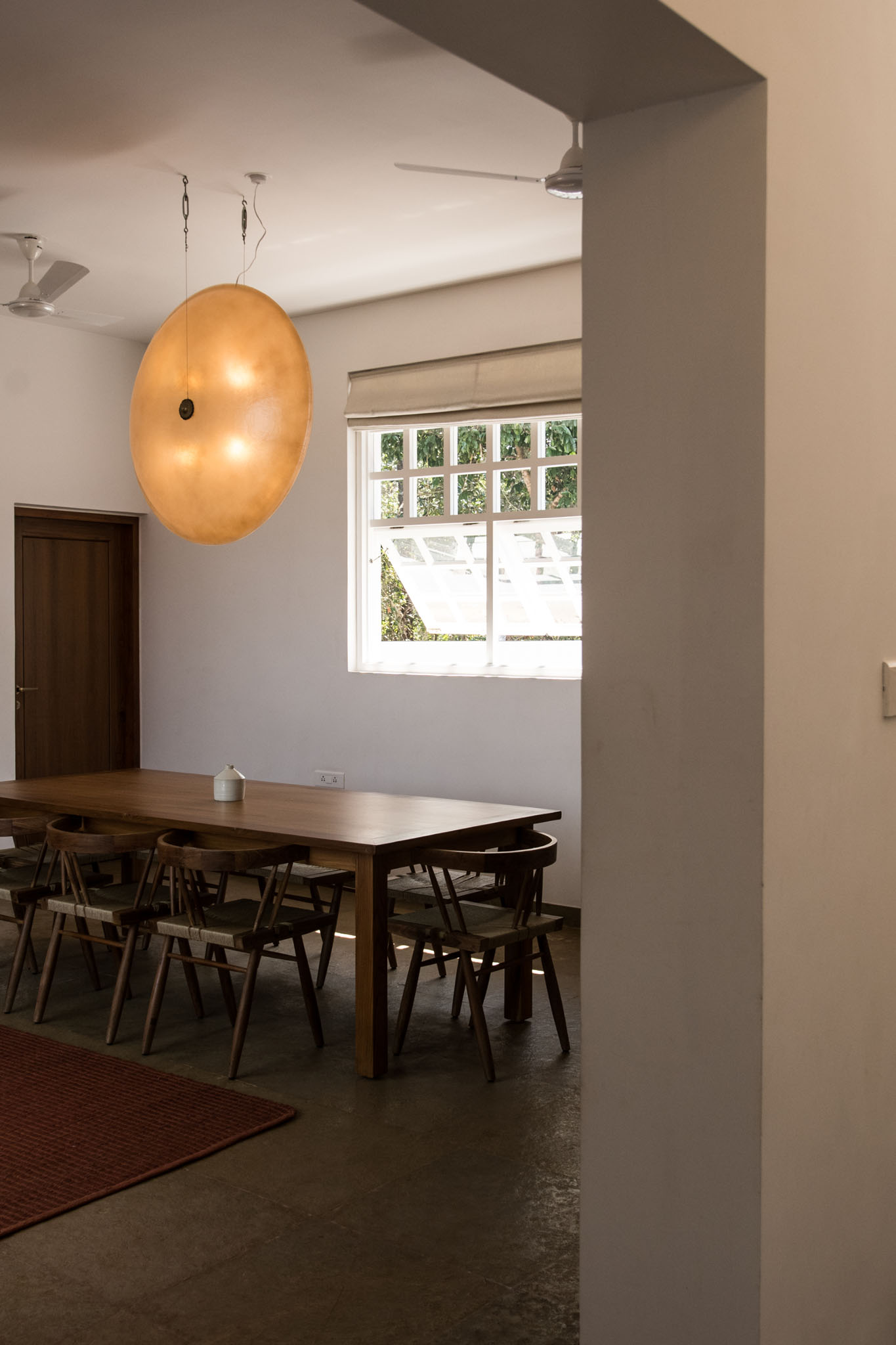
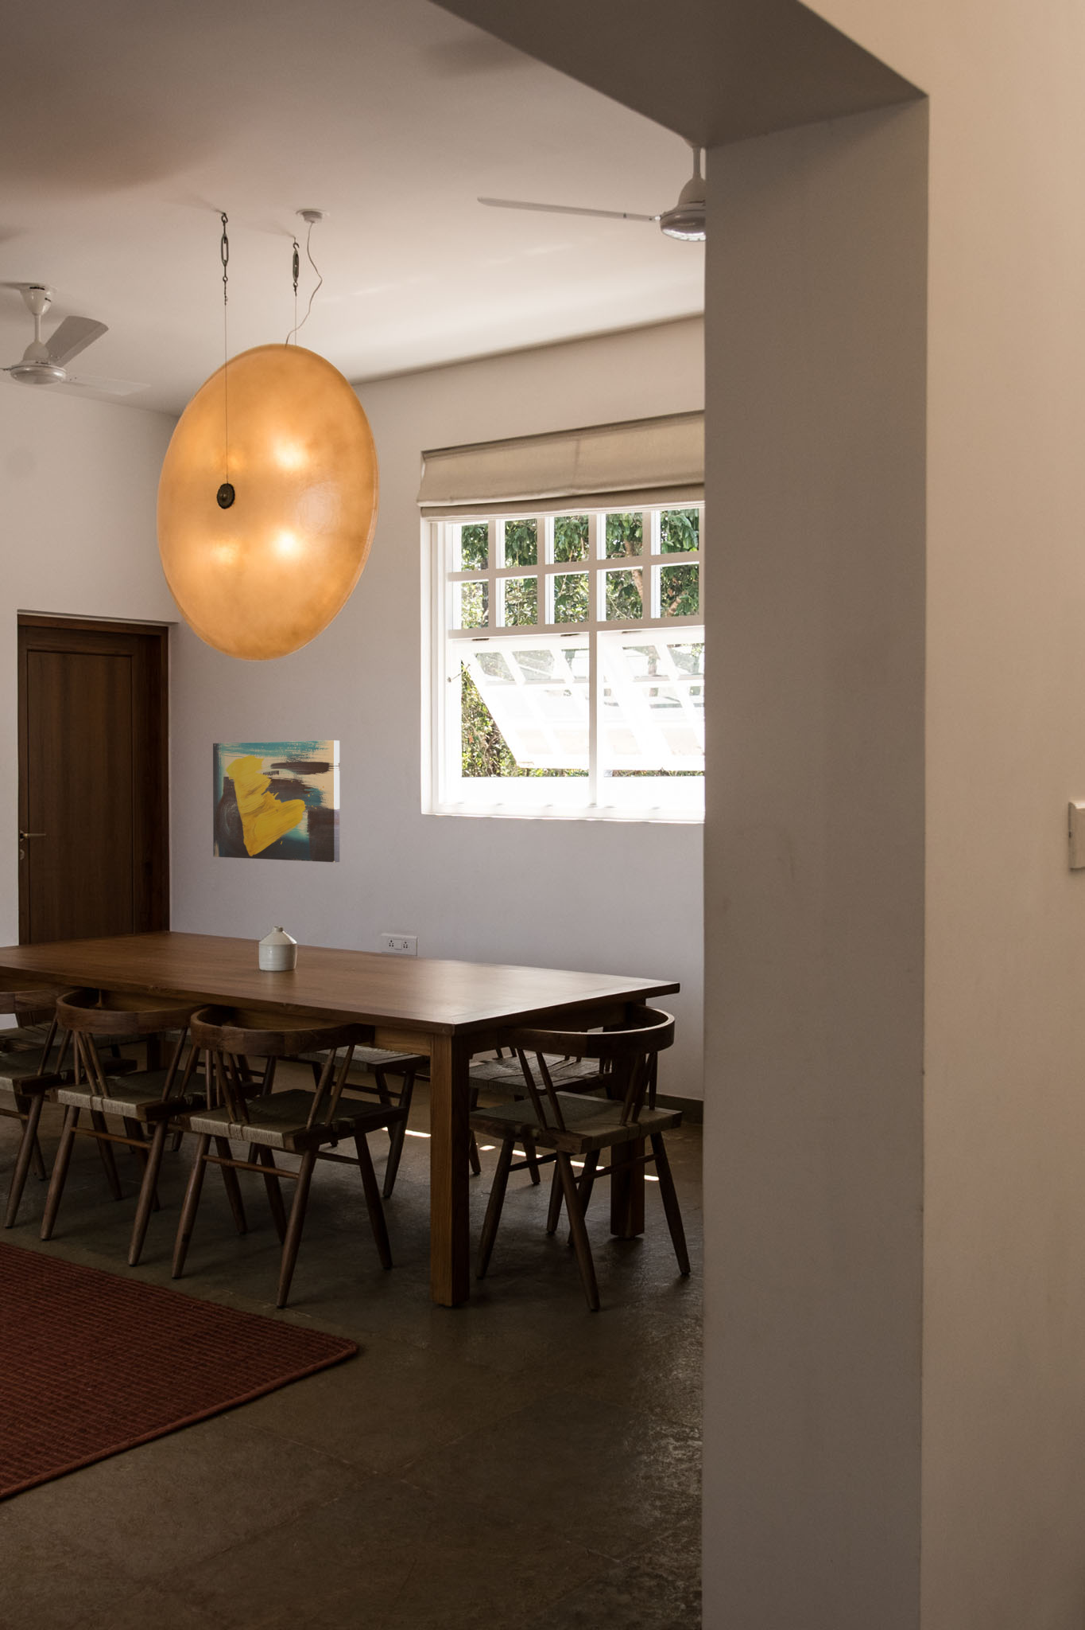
+ wall art (274, 801)
